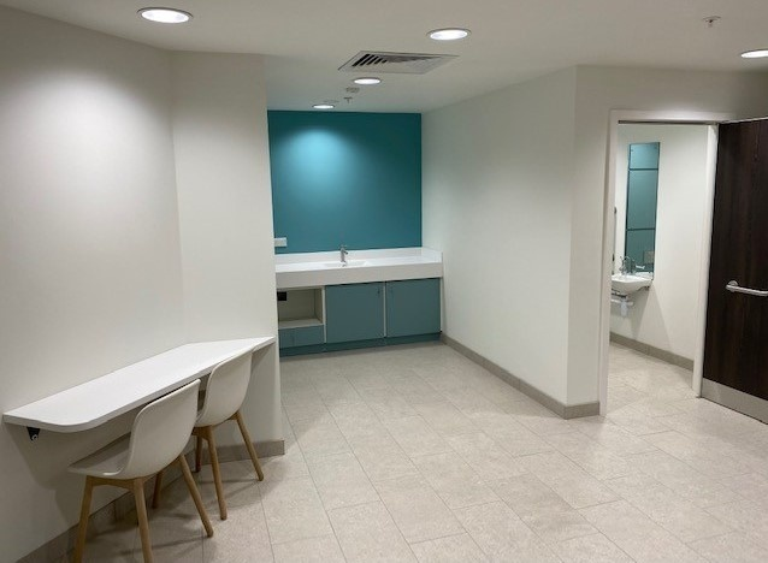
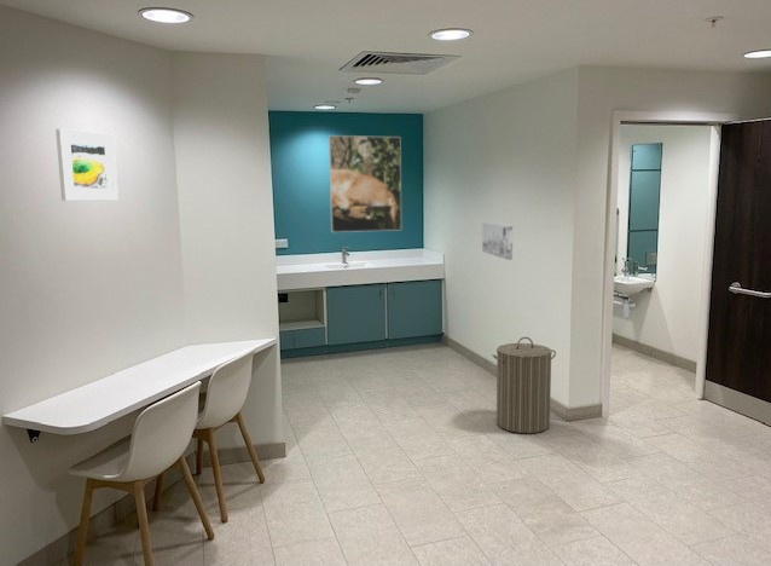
+ laundry hamper (523, 381)
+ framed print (365, 184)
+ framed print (88, 166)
+ wall art (495, 239)
